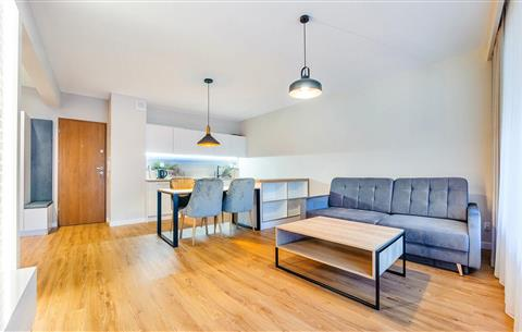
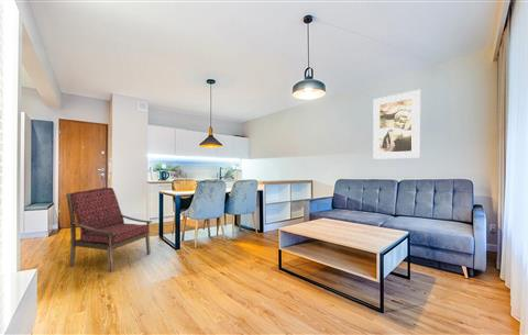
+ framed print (395, 126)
+ armchair (111, 224)
